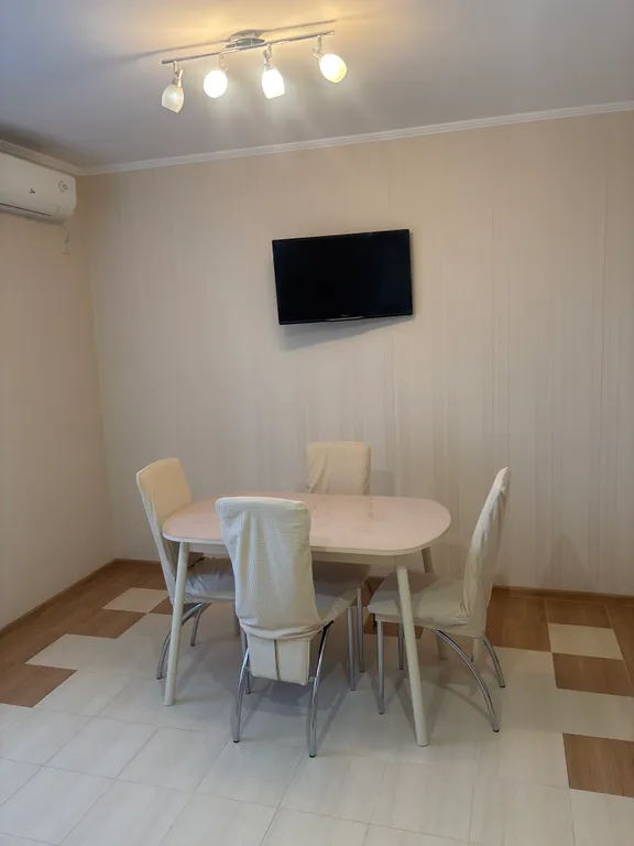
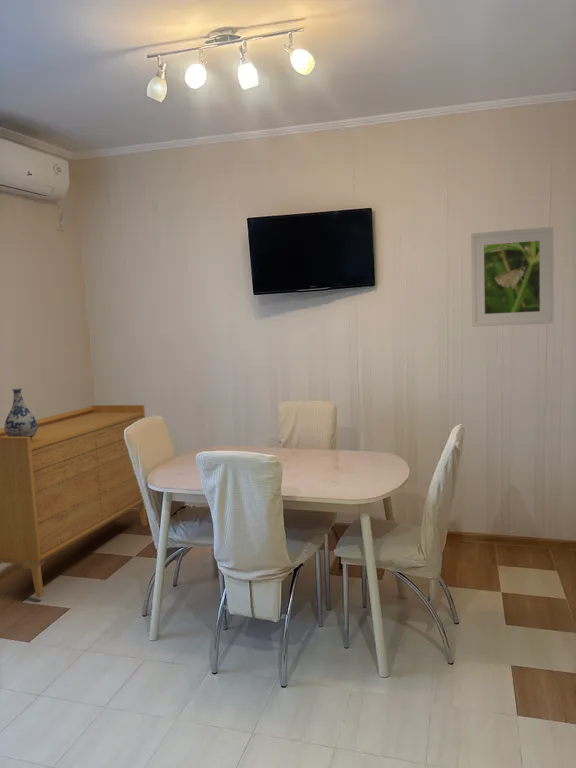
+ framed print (511, 278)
+ sideboard (71, 488)
+ vase (19, 415)
